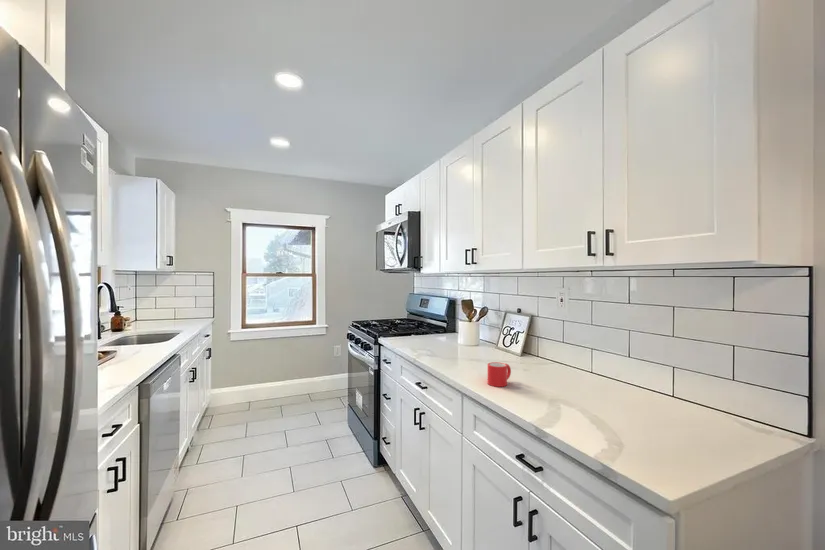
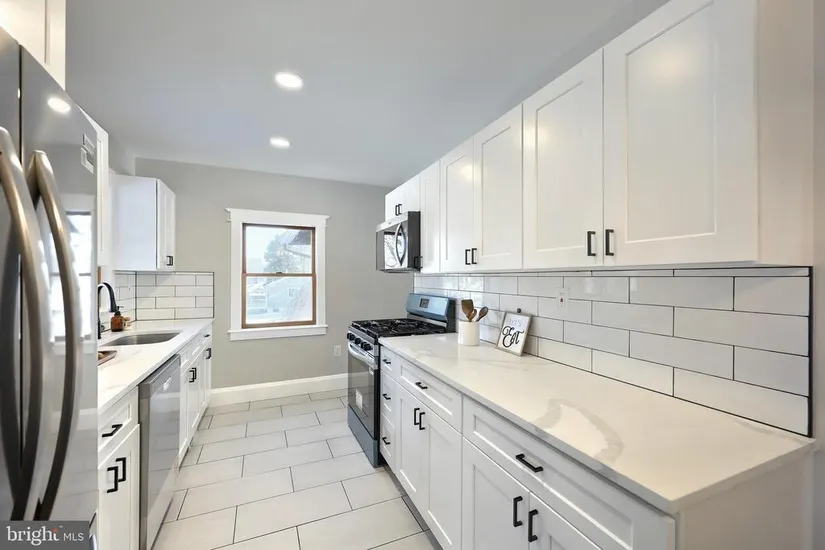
- mug (500, 373)
